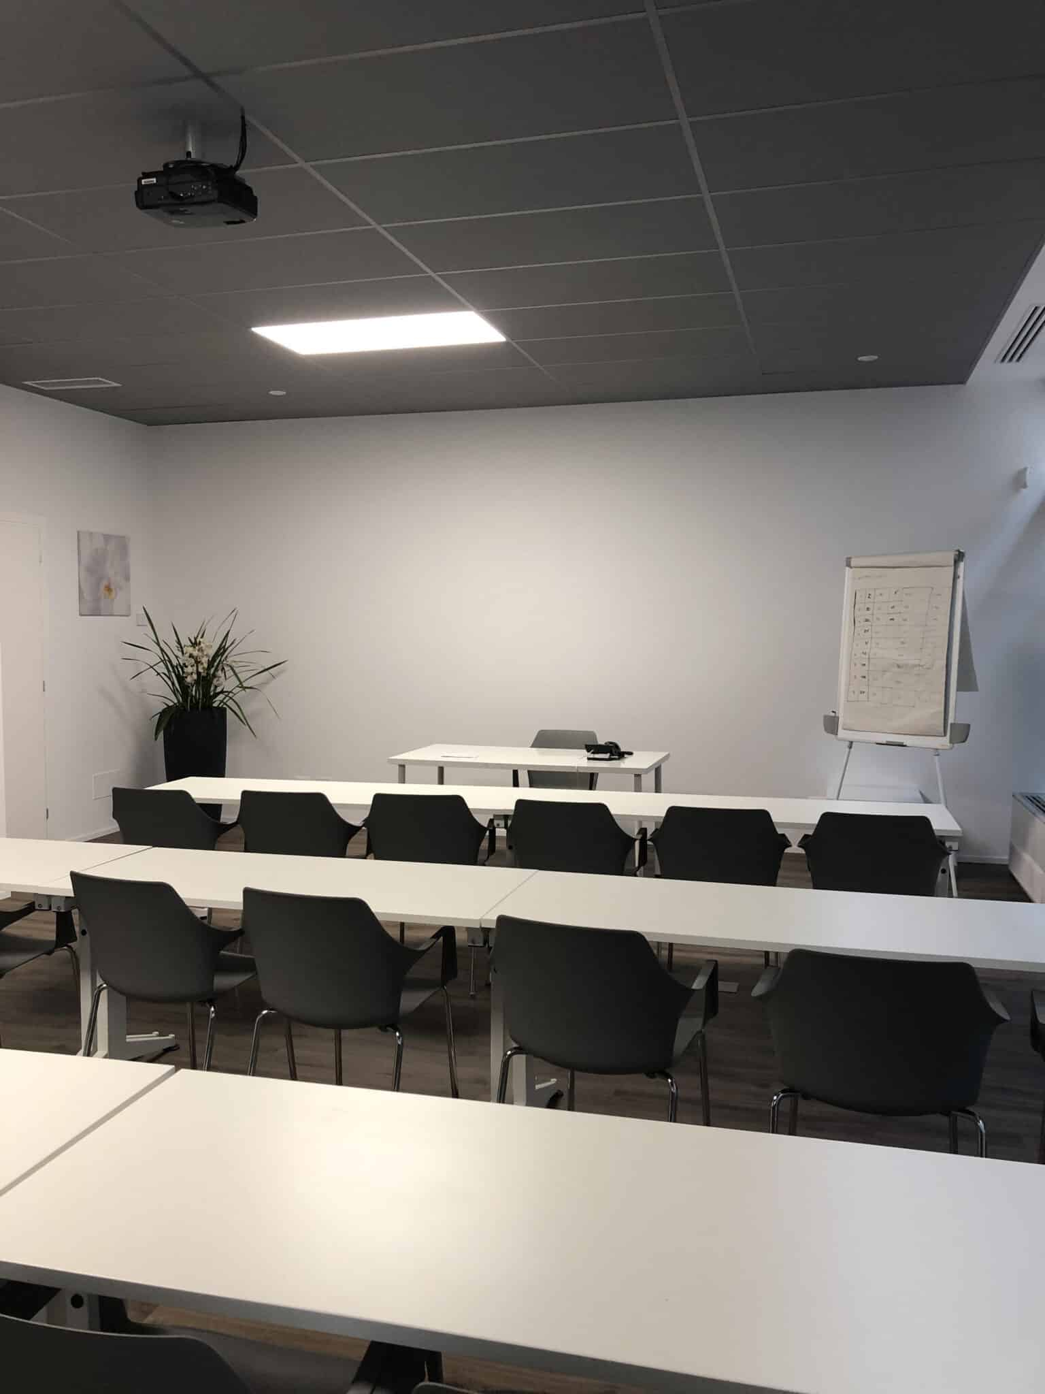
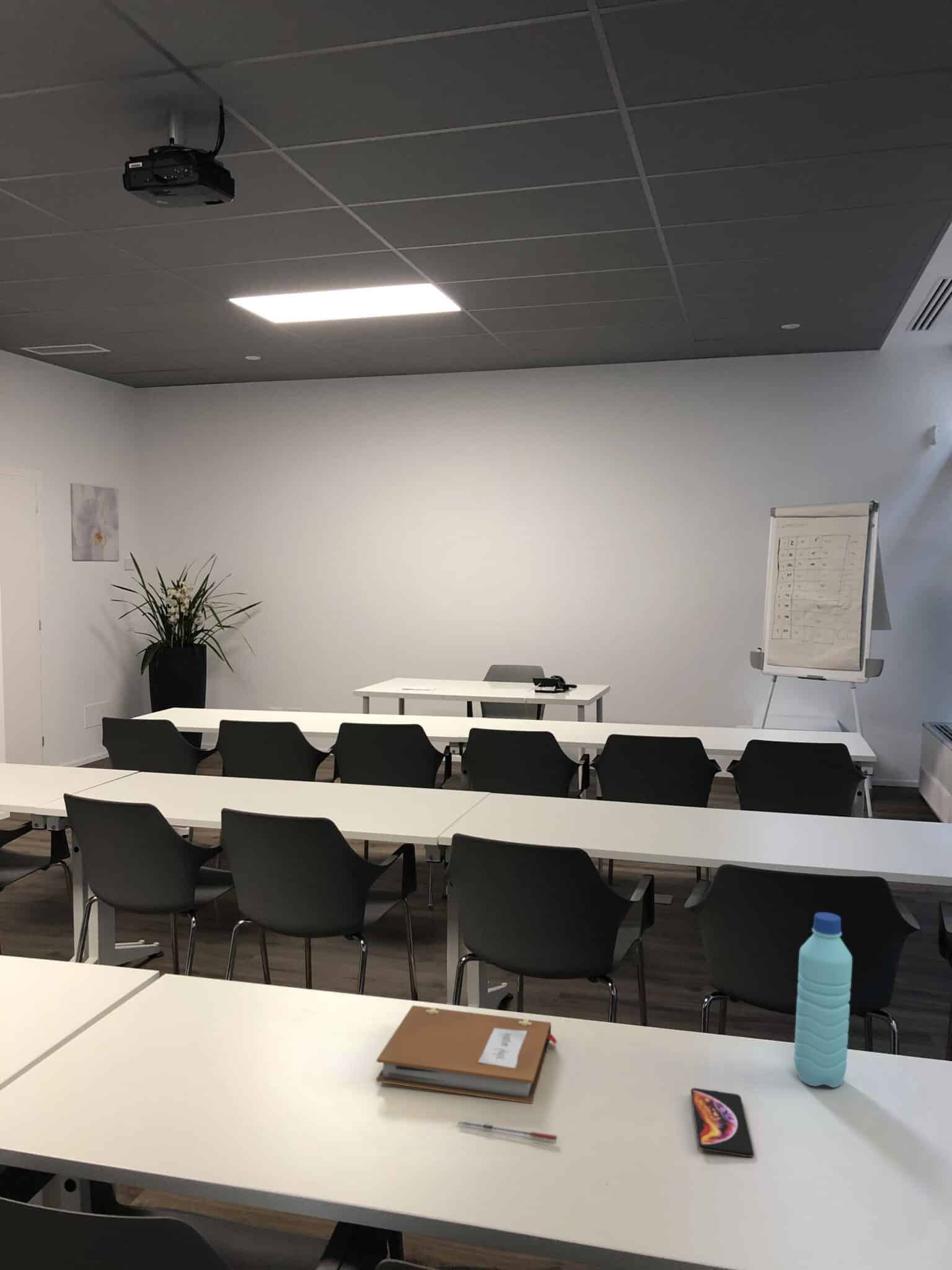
+ smartphone (720, 1120)
+ pen (506, 1129)
+ water bottle (823, 997)
+ notebook (472, 1049)
